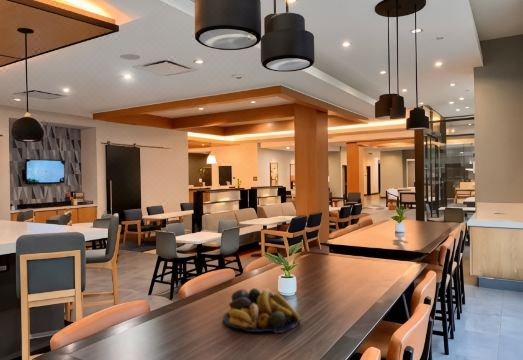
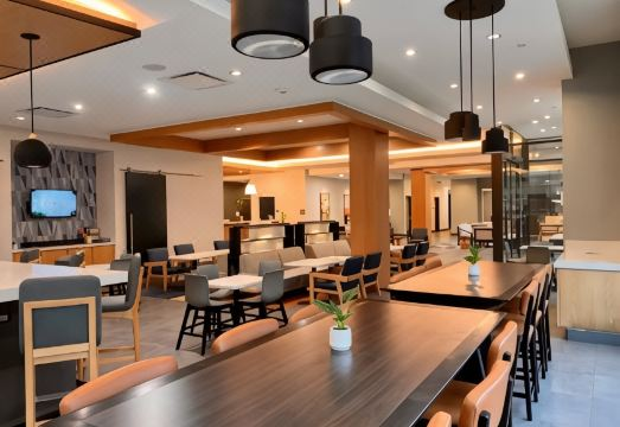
- fruit bowl (261, 304)
